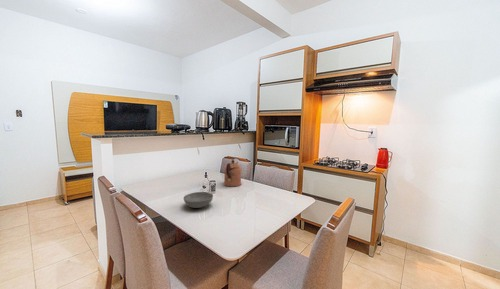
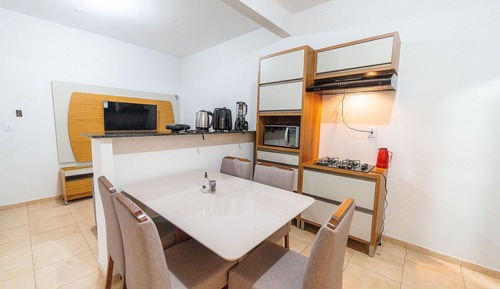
- soup bowl (198, 200)
- coffeepot (232, 171)
